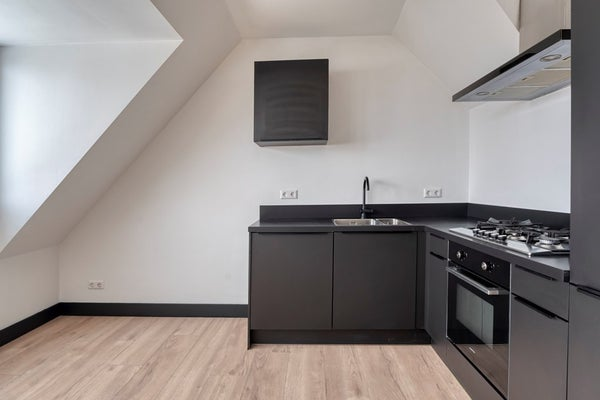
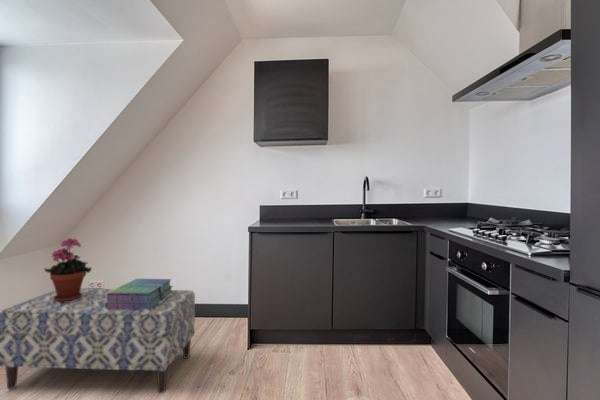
+ potted plant (67, 267)
+ bench (107, 335)
+ stack of books (141, 292)
